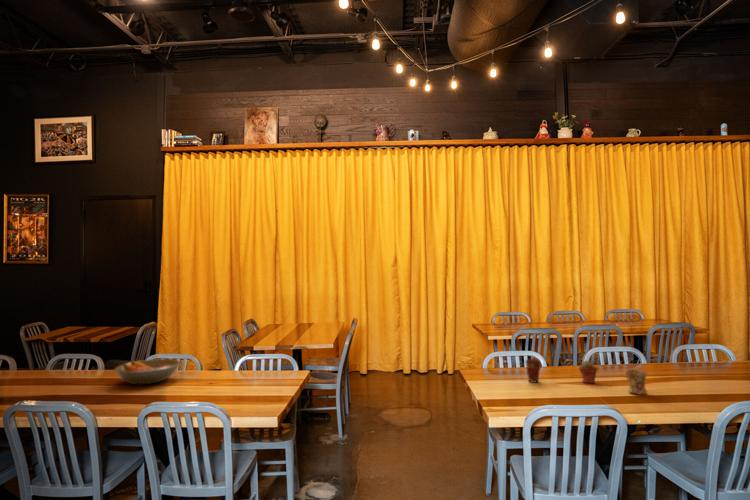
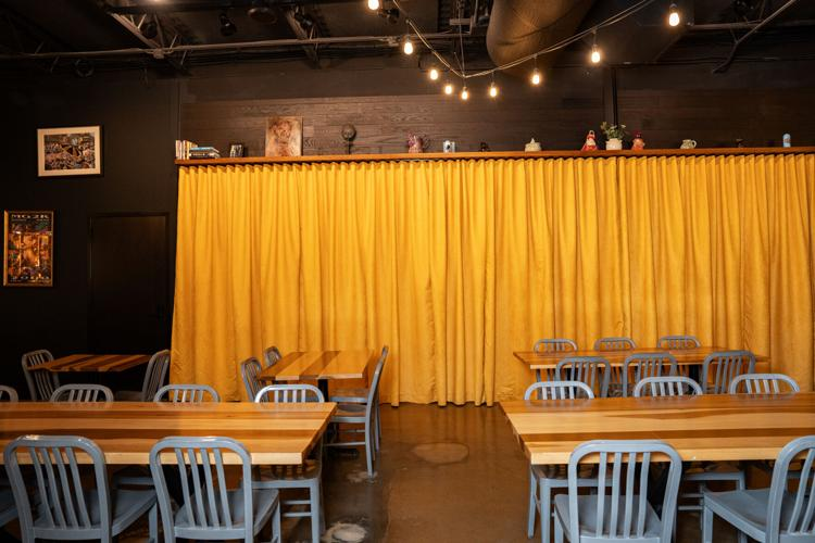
- mug (635, 381)
- fruit bowl (148, 370)
- potted succulent (588, 371)
- coffee cup (533, 370)
